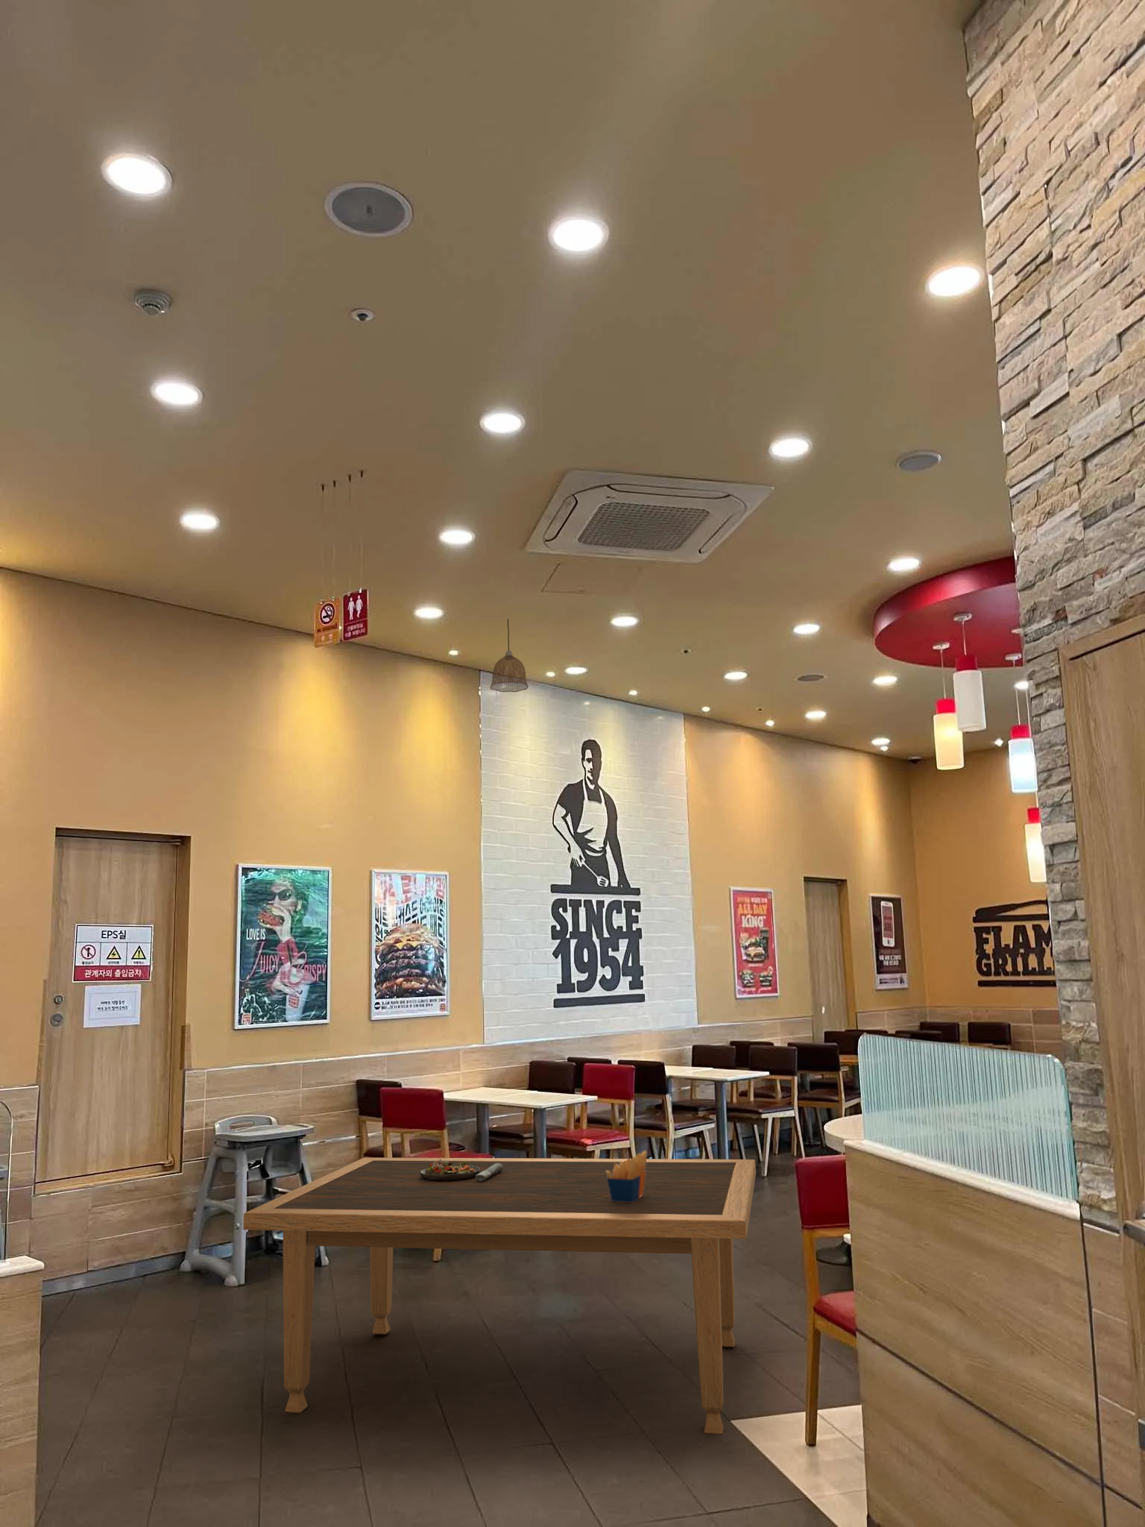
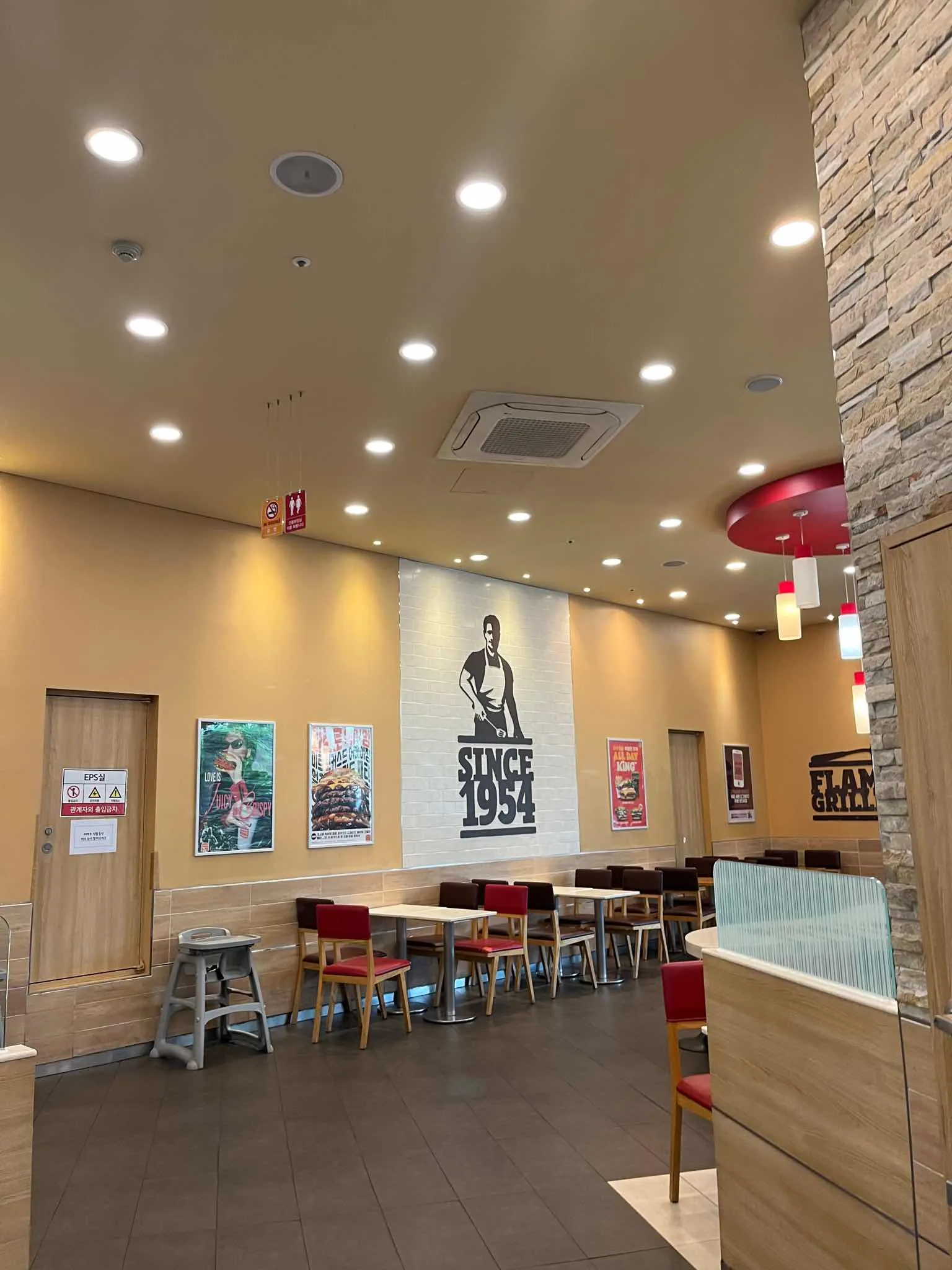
- pendant lamp (509, 653)
- dining table (524, 1249)
- french fries (627, 1175)
- food plate (458, 1167)
